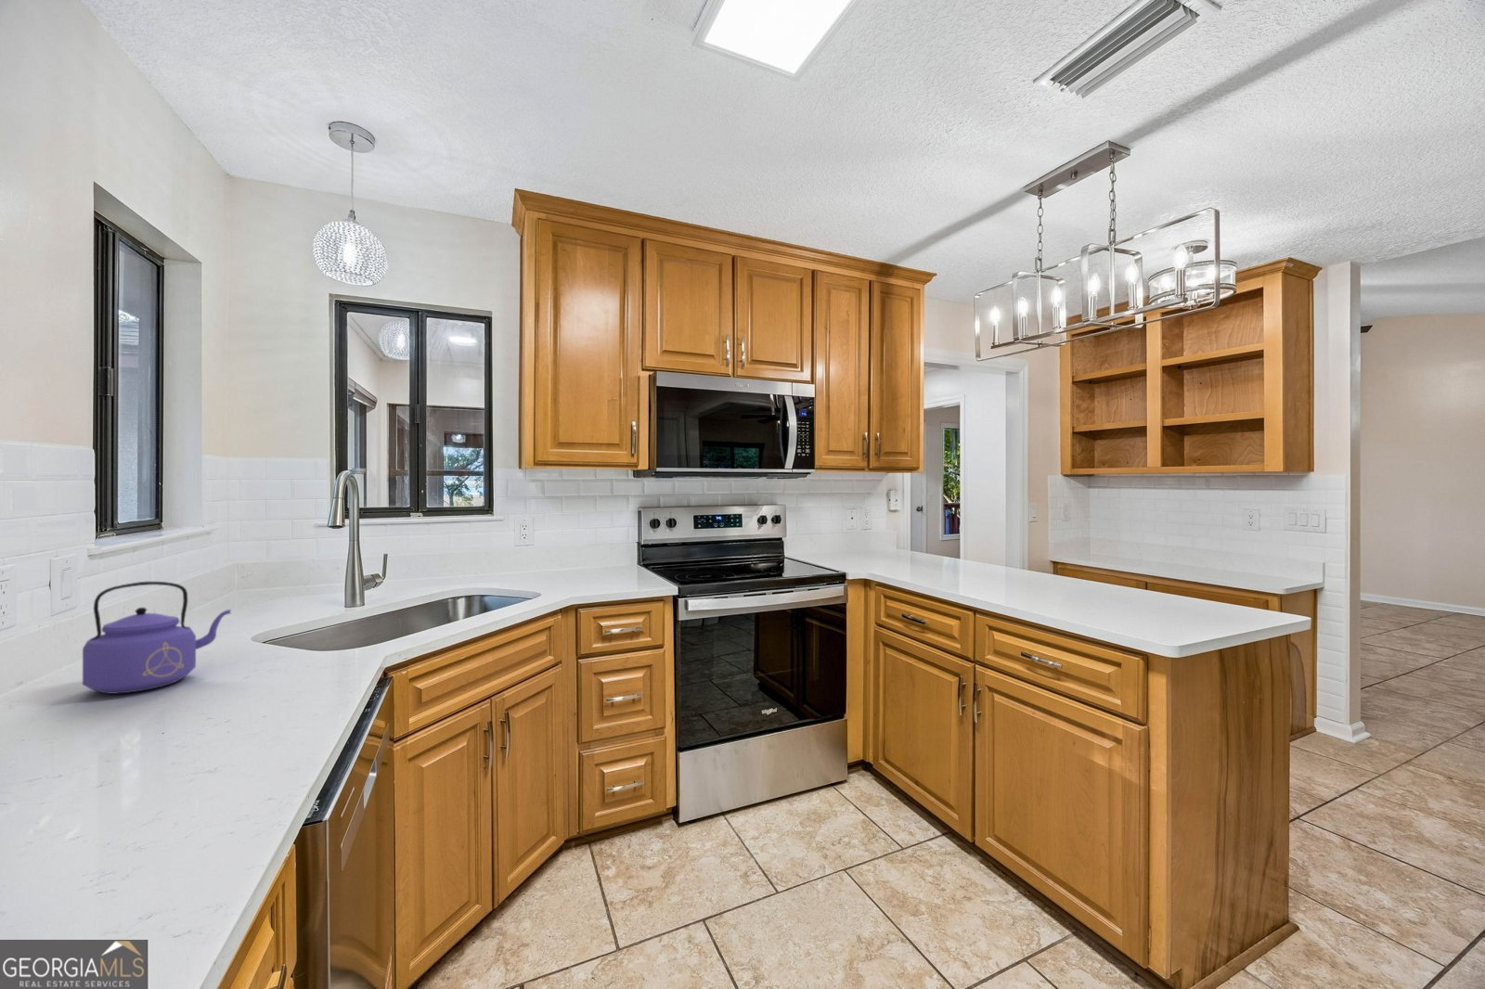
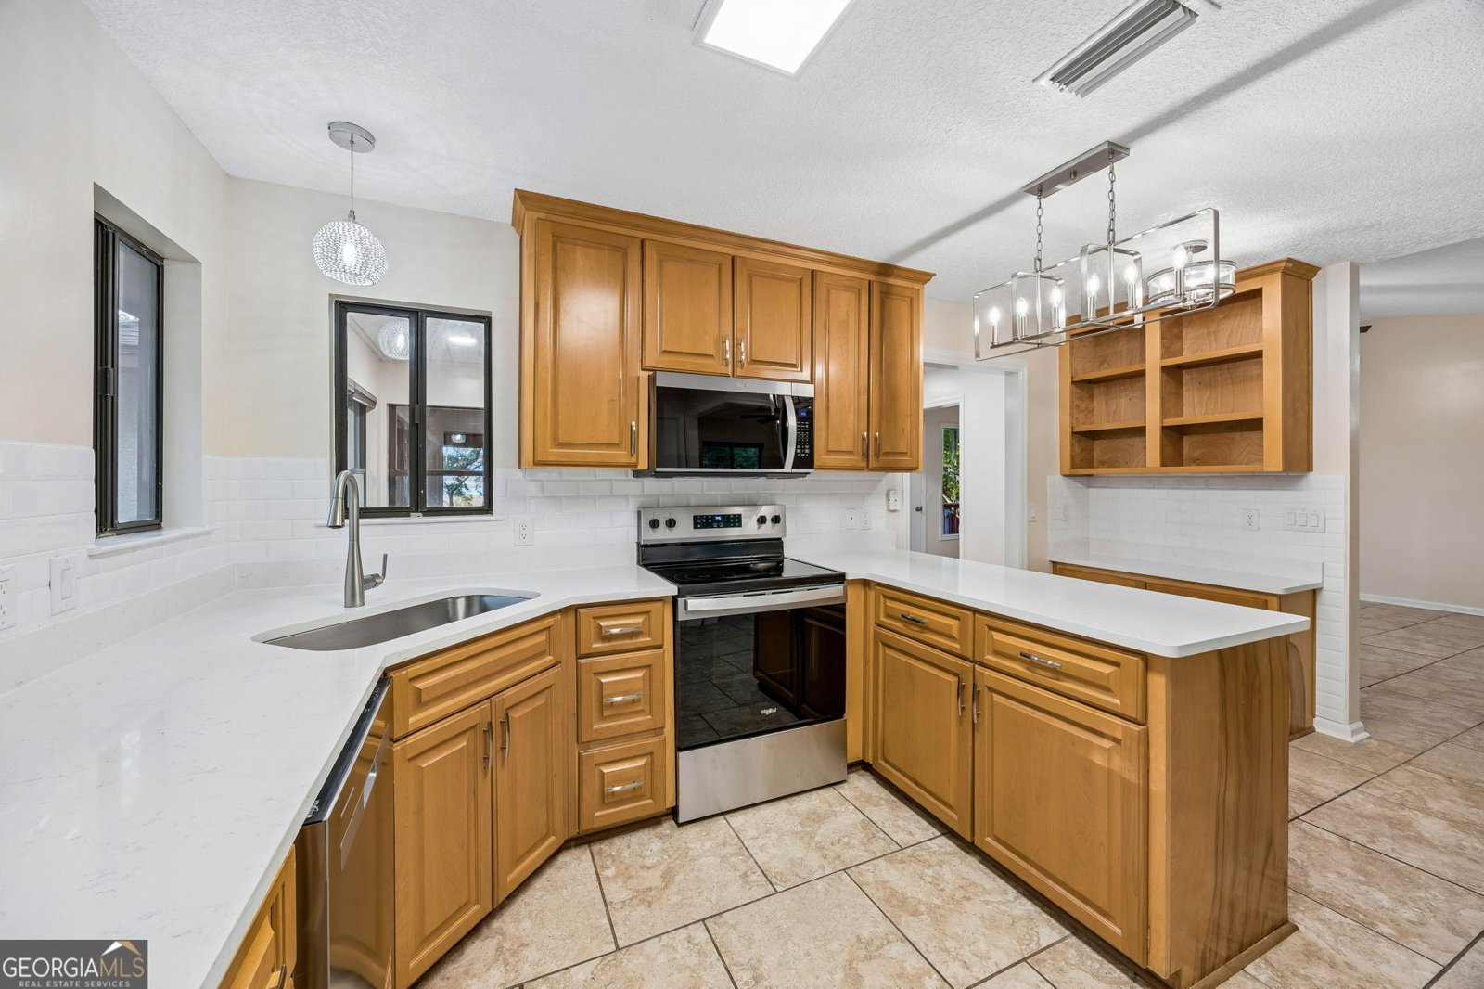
- kettle (160, 631)
